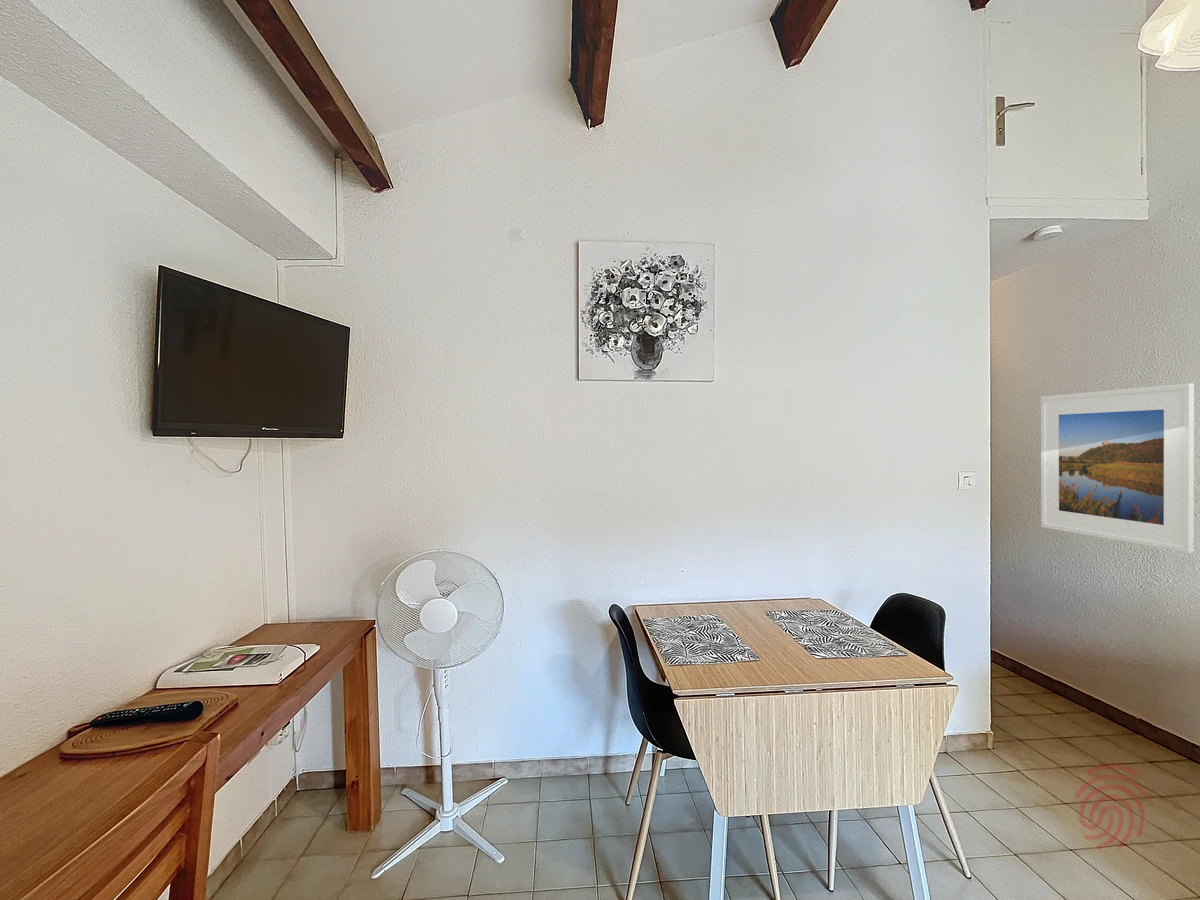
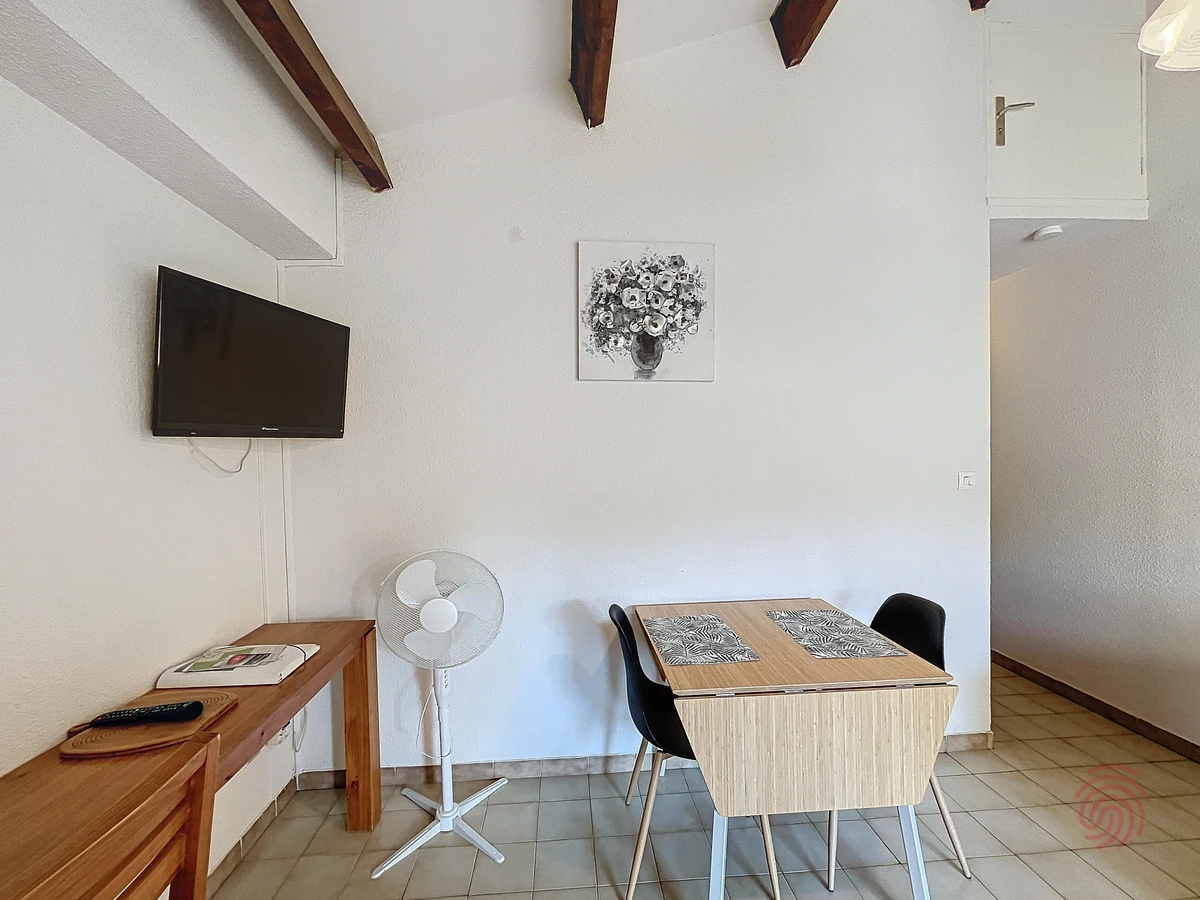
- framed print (1107, 464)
